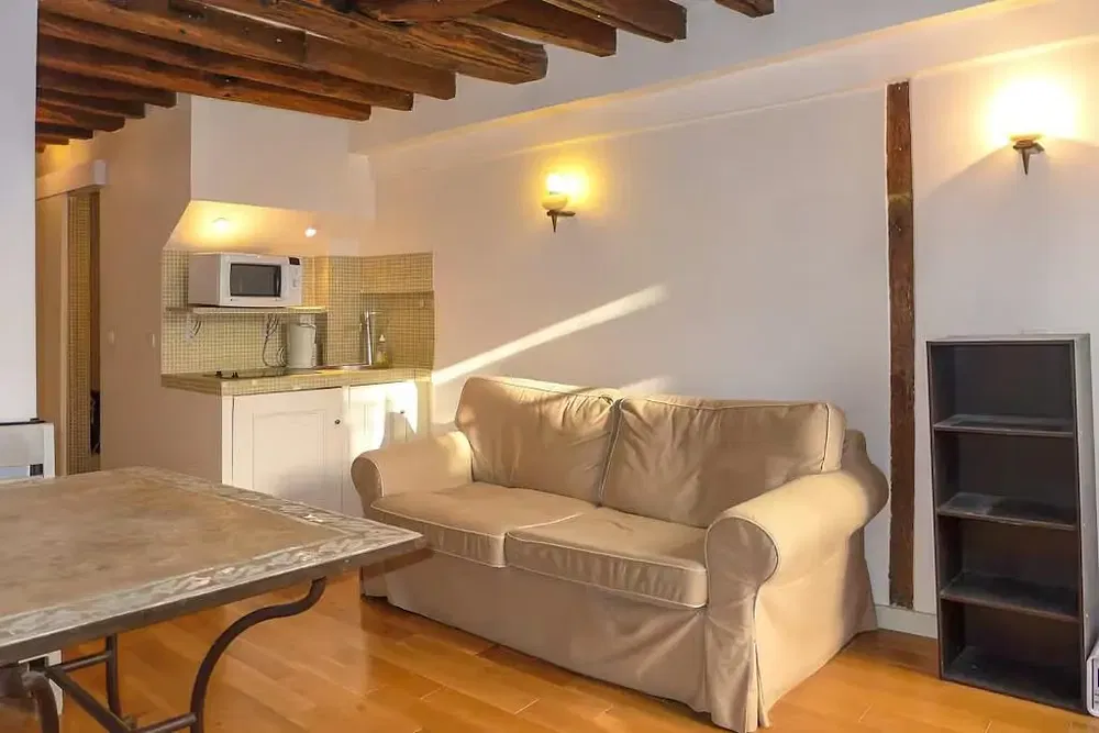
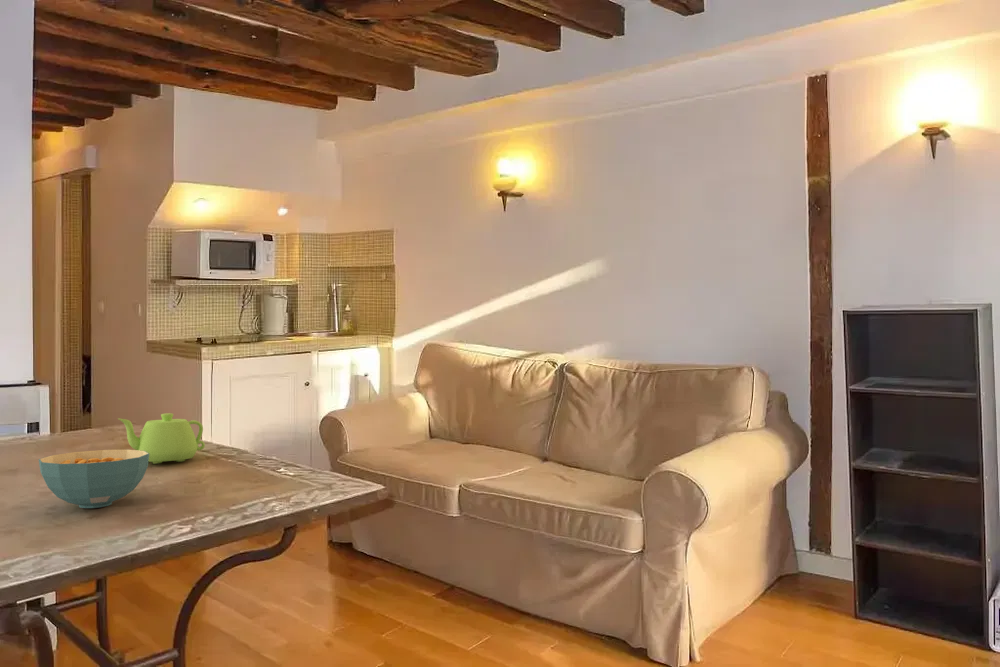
+ teapot (162, 437)
+ cereal bowl (95, 480)
